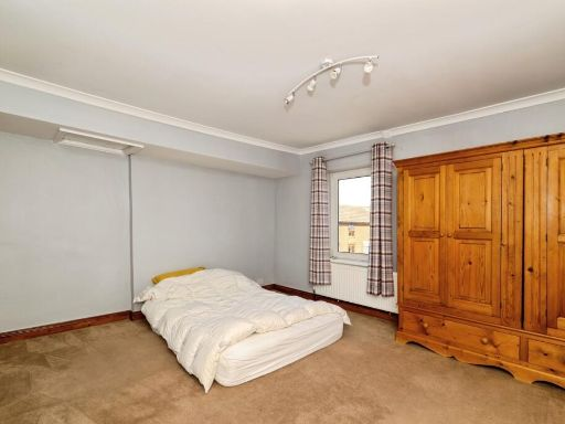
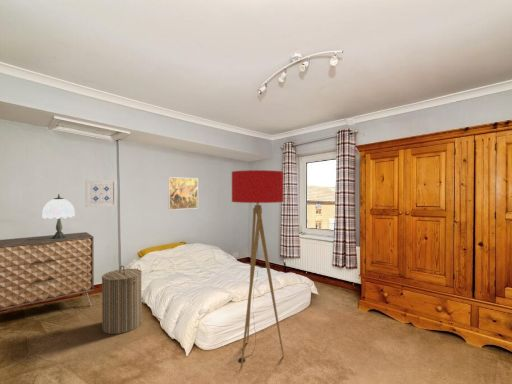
+ dresser (42, 274)
+ floor lamp (258, 262)
+ table lamp (52, 216)
+ wall art (101, 193)
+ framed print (183, 193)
+ laundry hamper (122, 295)
